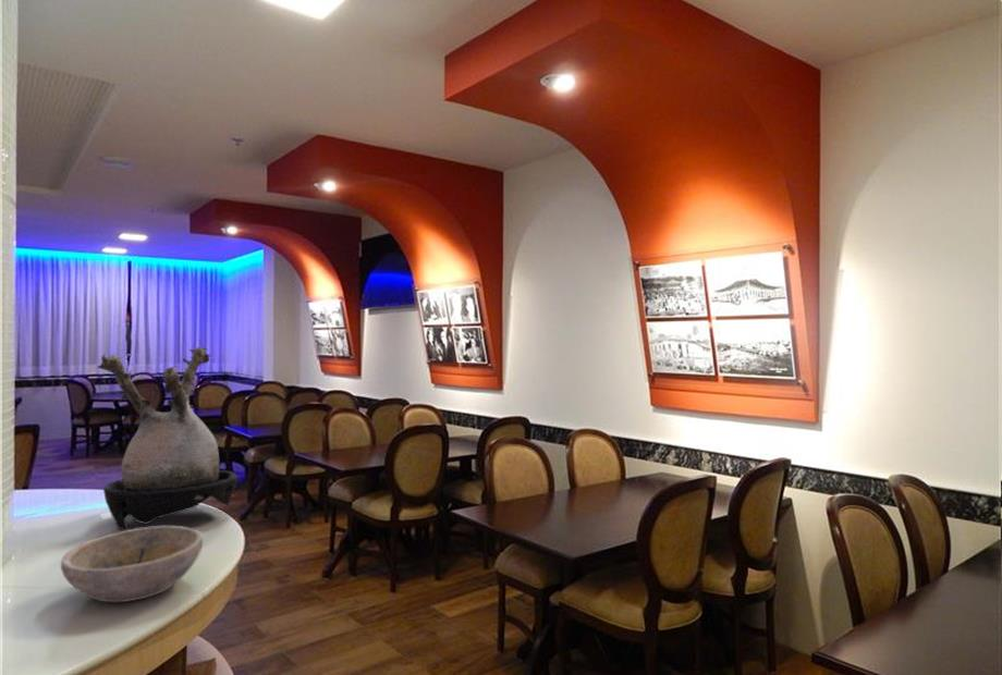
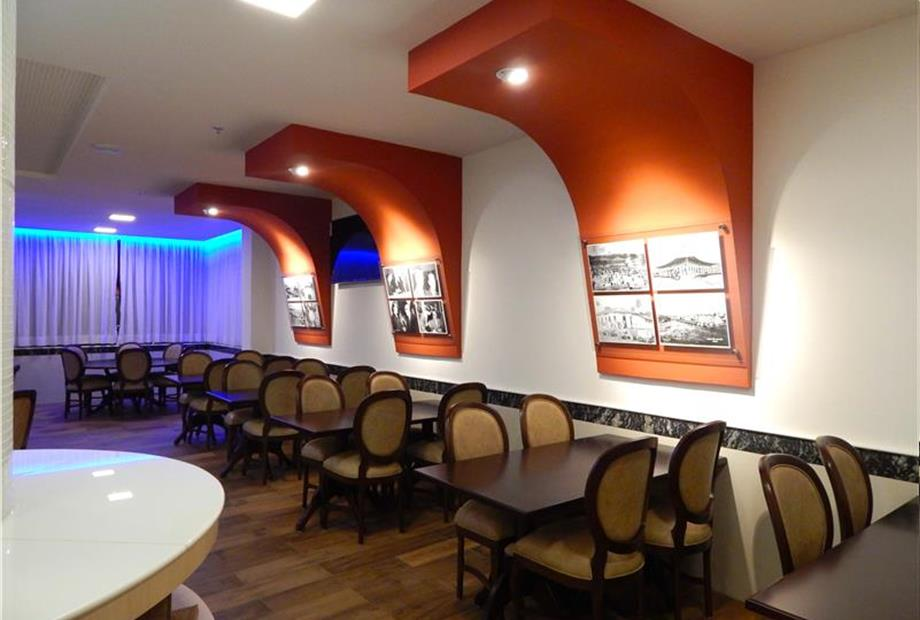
- plant (170, 432)
- bowl (135, 566)
